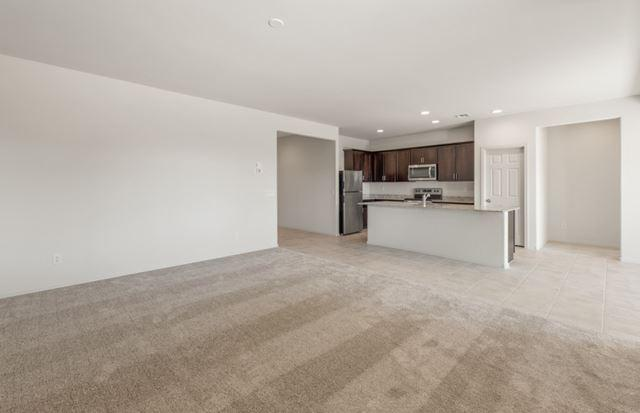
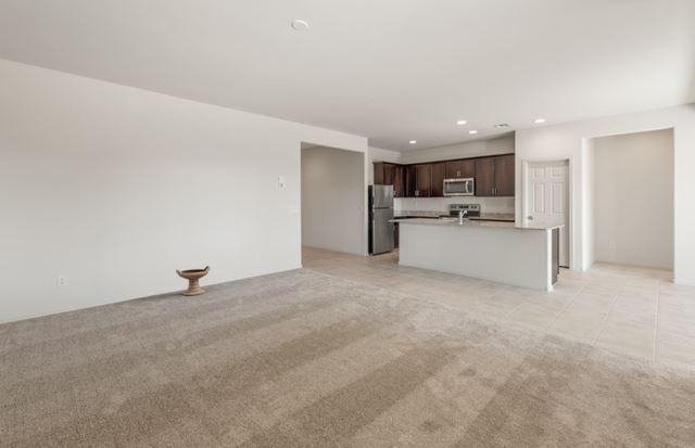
+ decorative bowl (193, 280)
